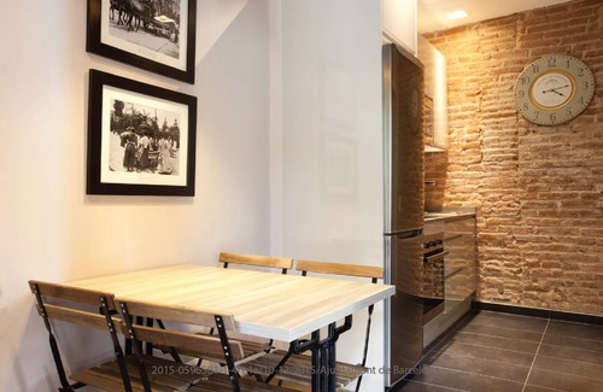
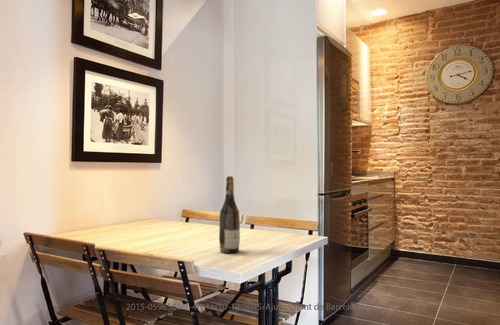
+ wine bottle (229, 213)
